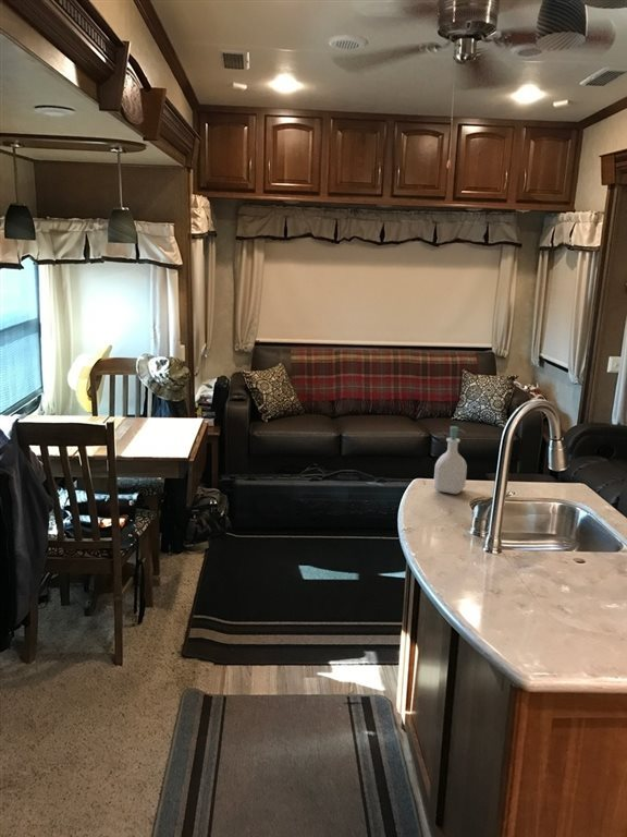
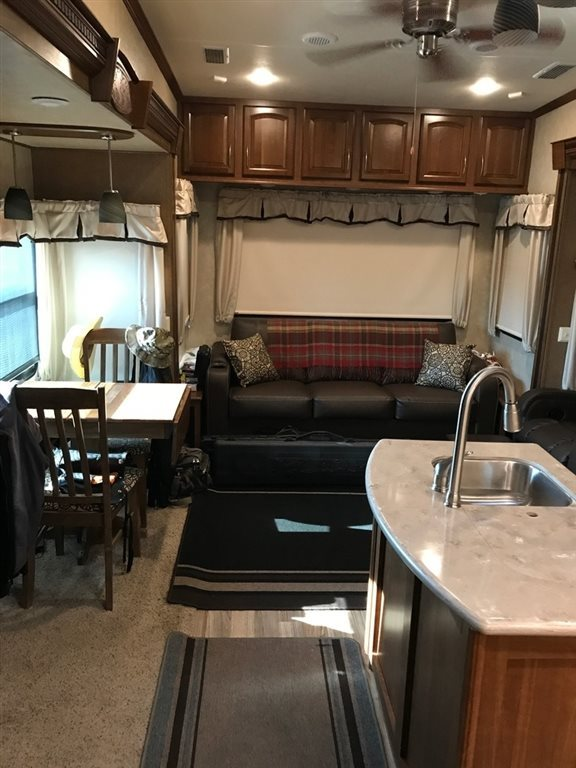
- soap bottle (451, 458)
